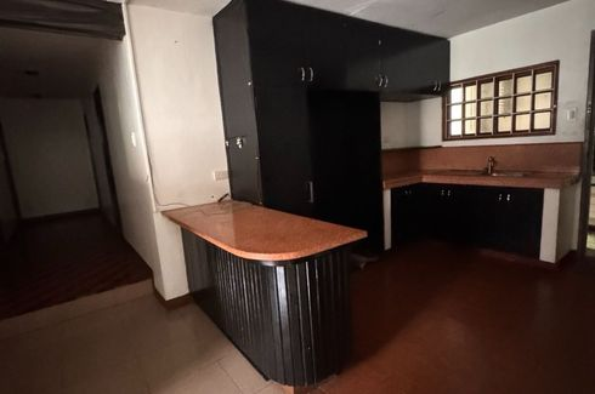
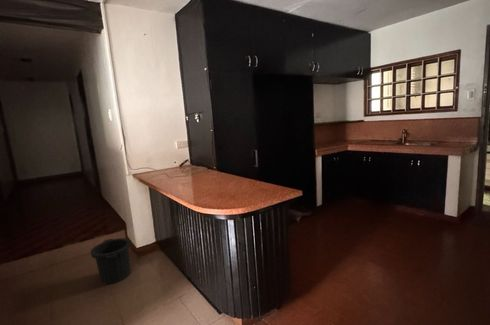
+ trash can (113, 261)
